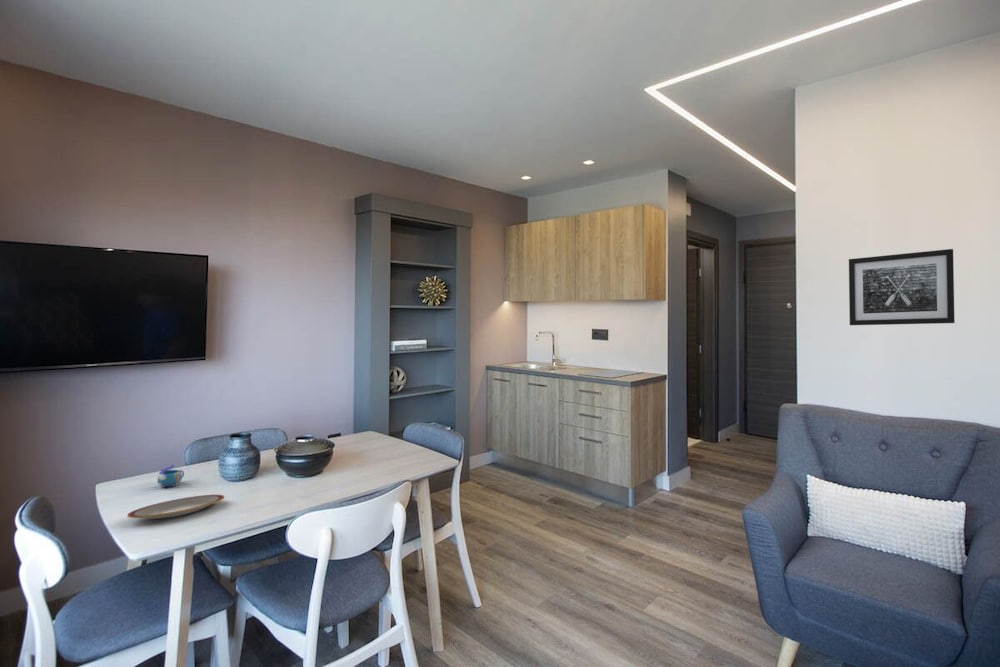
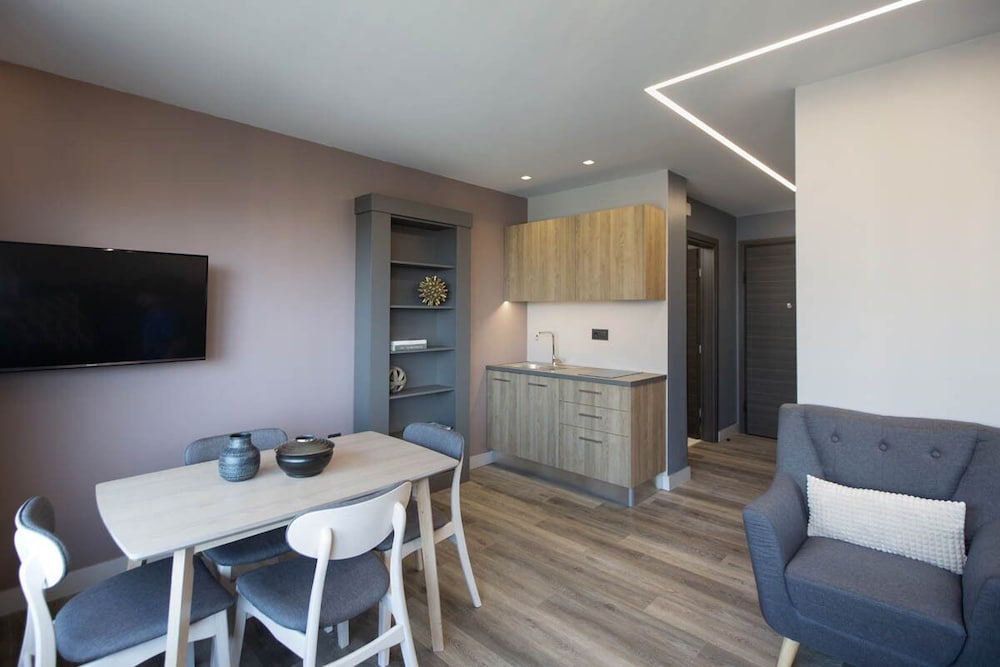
- plate (178, 508)
- mug (170, 475)
- wall art (898, 289)
